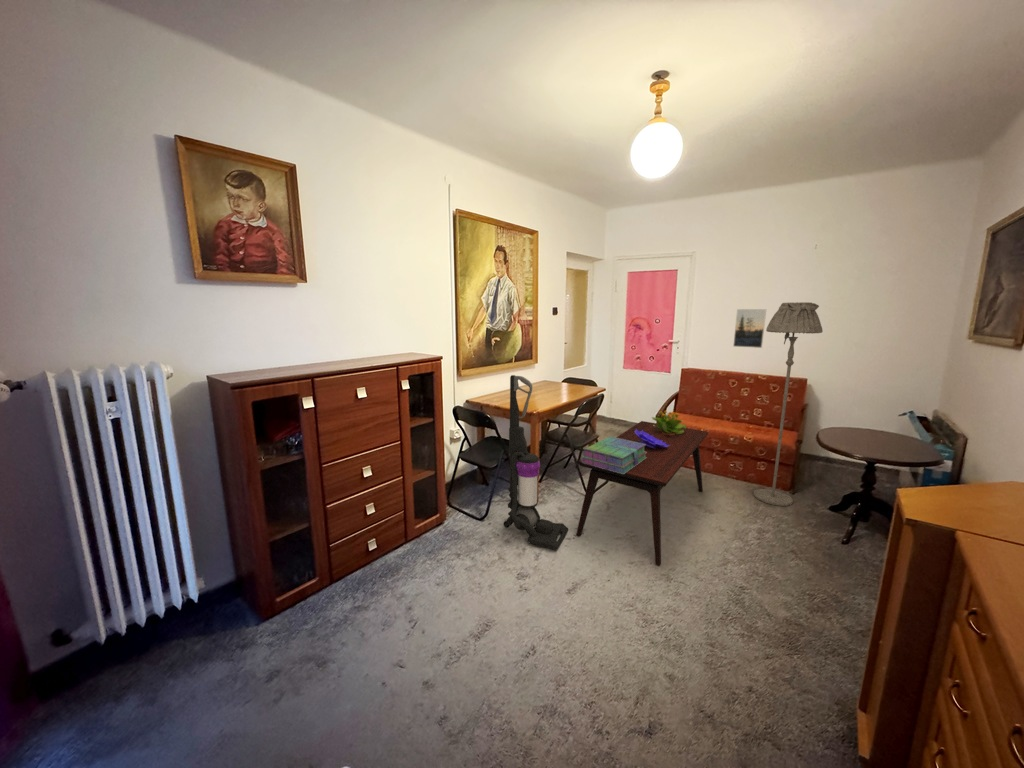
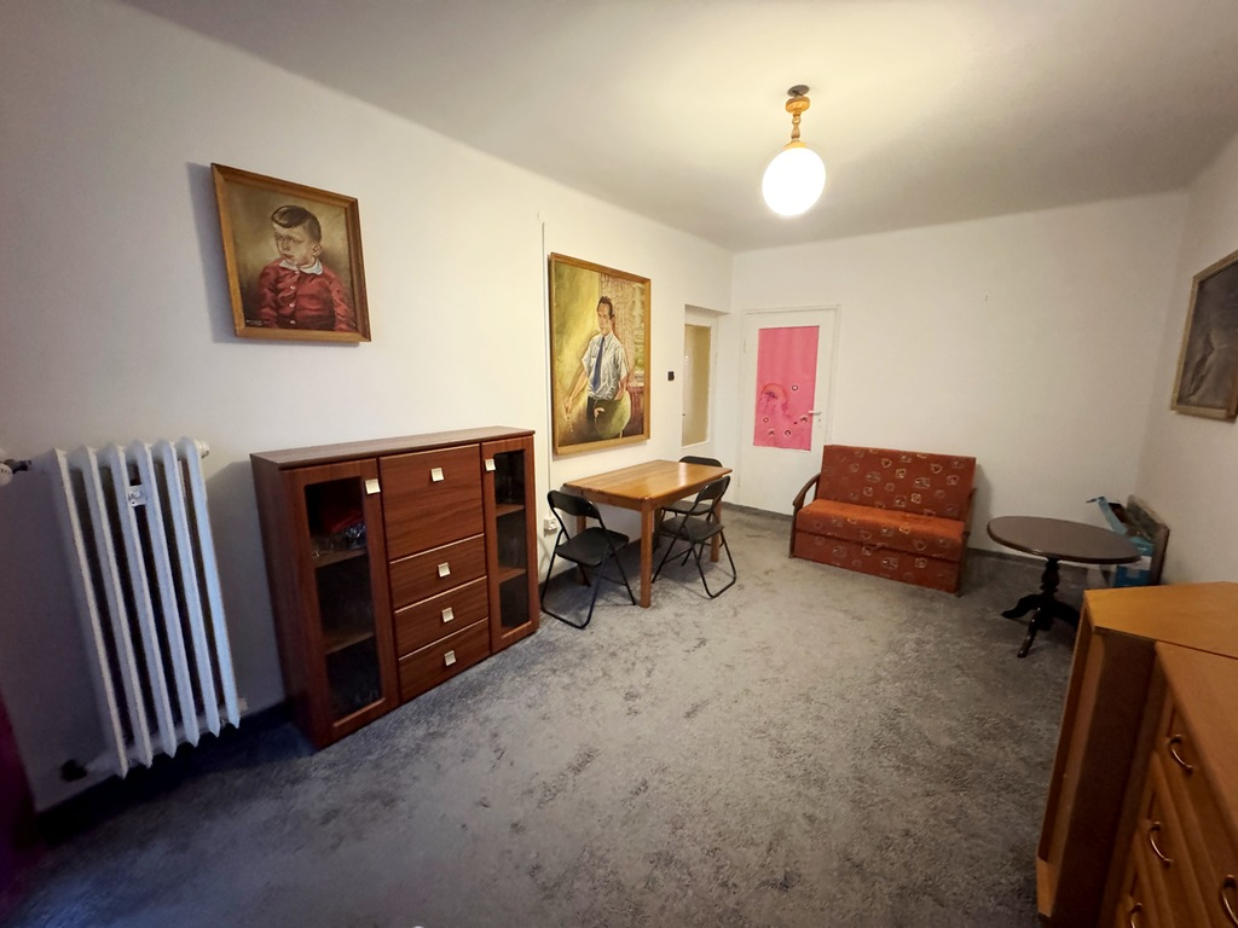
- floor lamp (784, 404)
- stack of books (615, 453)
- coffee table (648, 478)
- decorative bowl (652, 438)
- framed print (749, 328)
- vacuum cleaner (533, 458)
- potted flower (668, 422)
